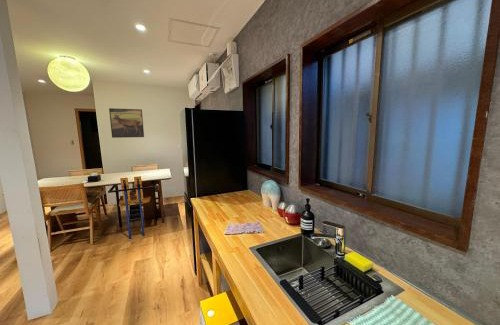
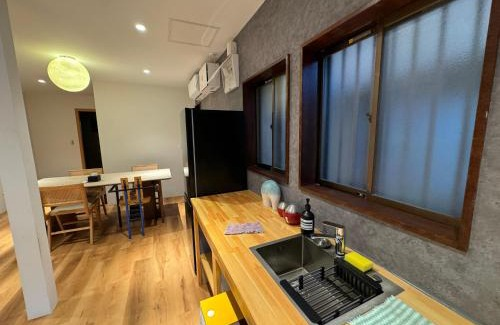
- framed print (127, 123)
